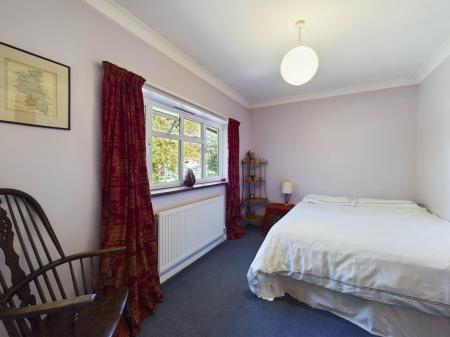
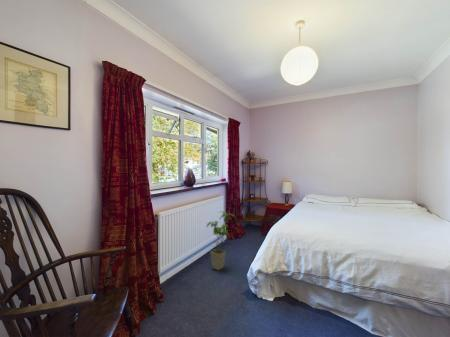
+ house plant (221, 239)
